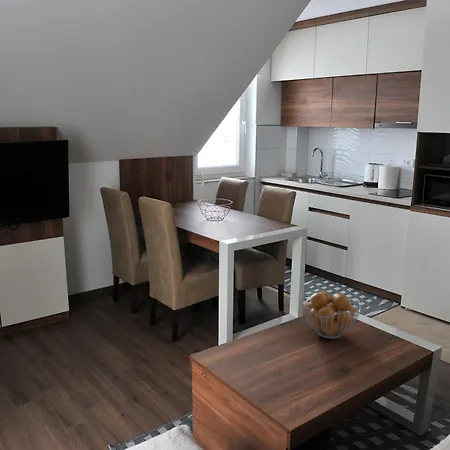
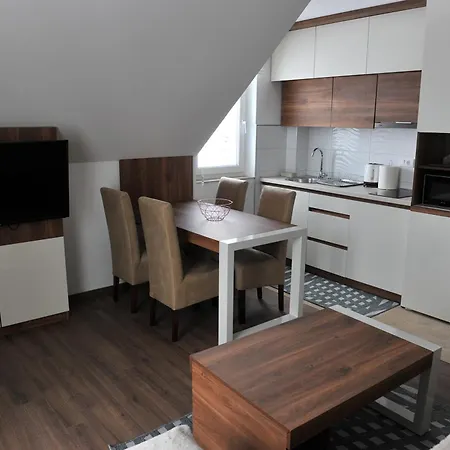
- fruit basket (330, 313)
